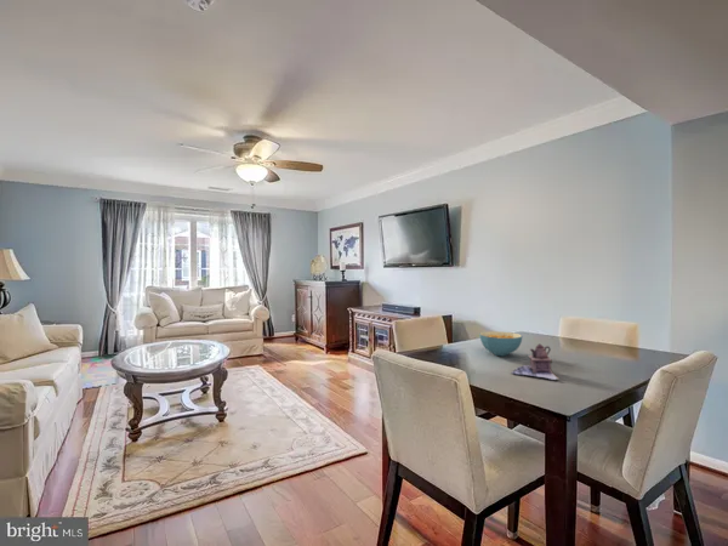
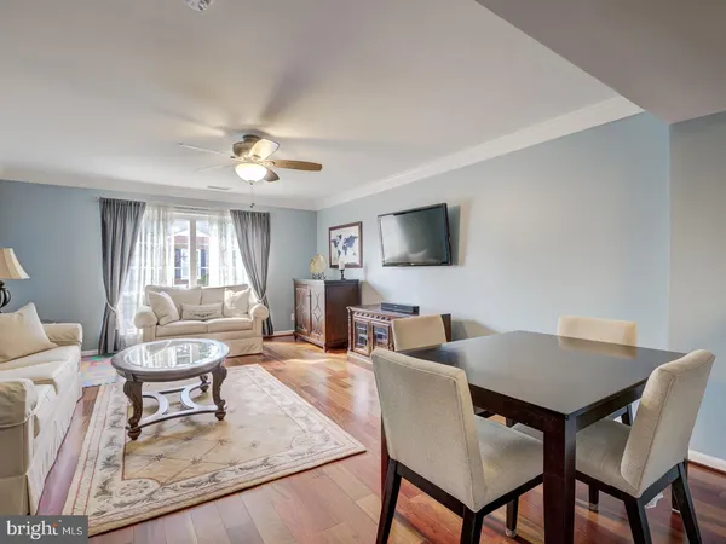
- cereal bowl (500, 345)
- teapot (538, 358)
